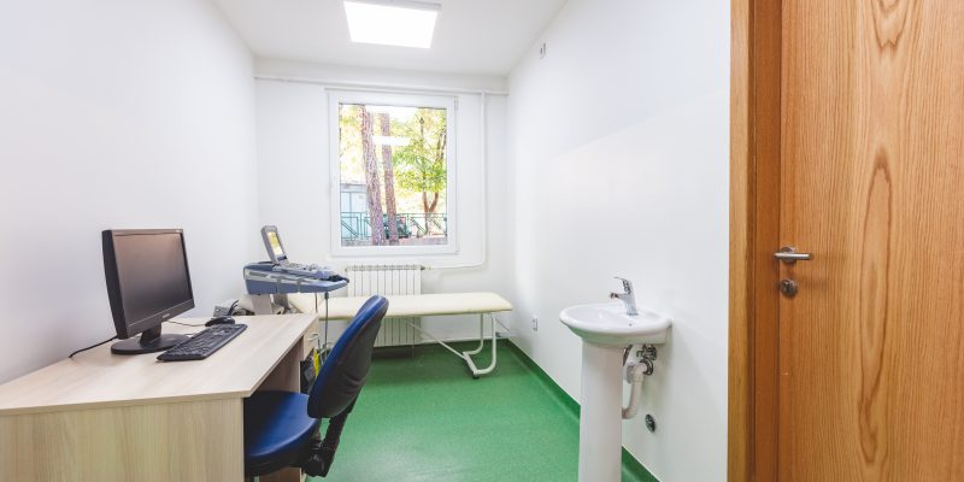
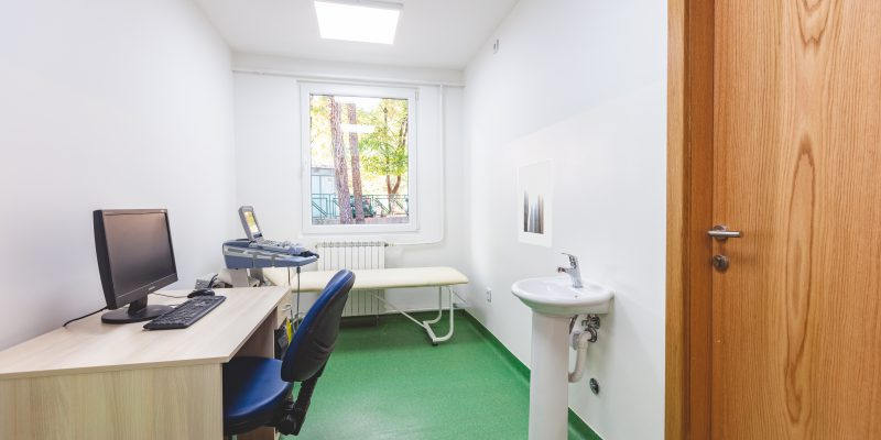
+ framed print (533, 204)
